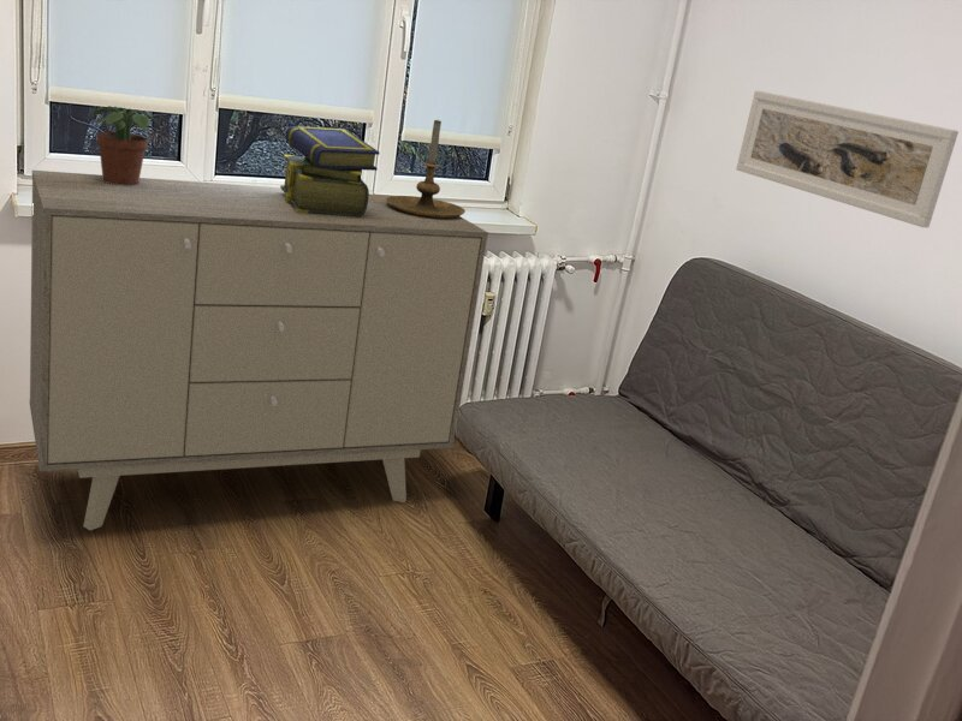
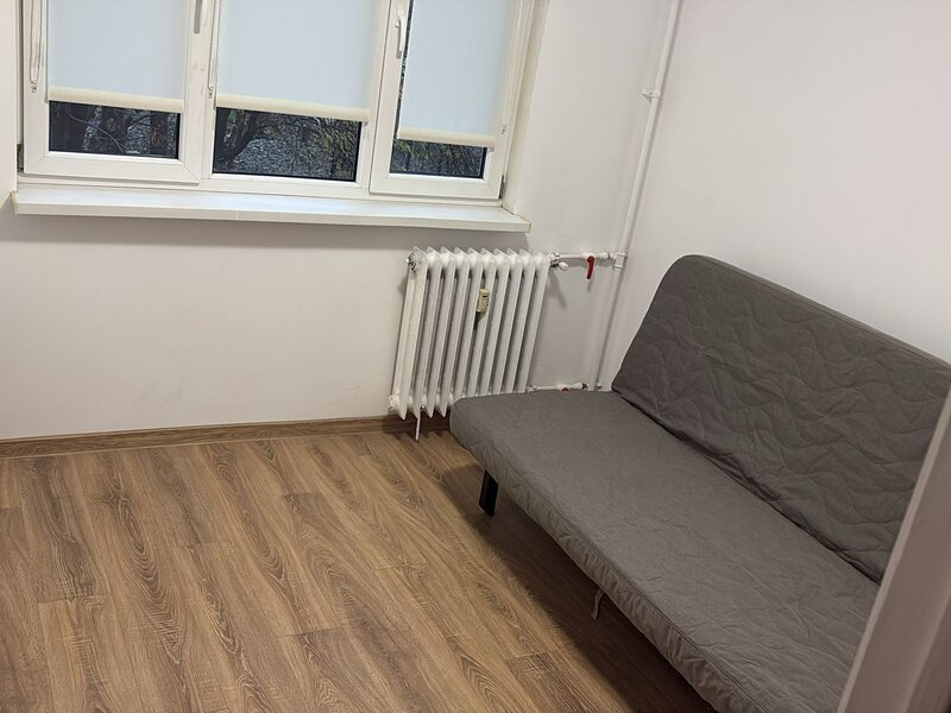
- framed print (833, 153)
- stack of books (329, 168)
- sideboard (255, 351)
- potted plant (124, 145)
- candle holder (430, 165)
